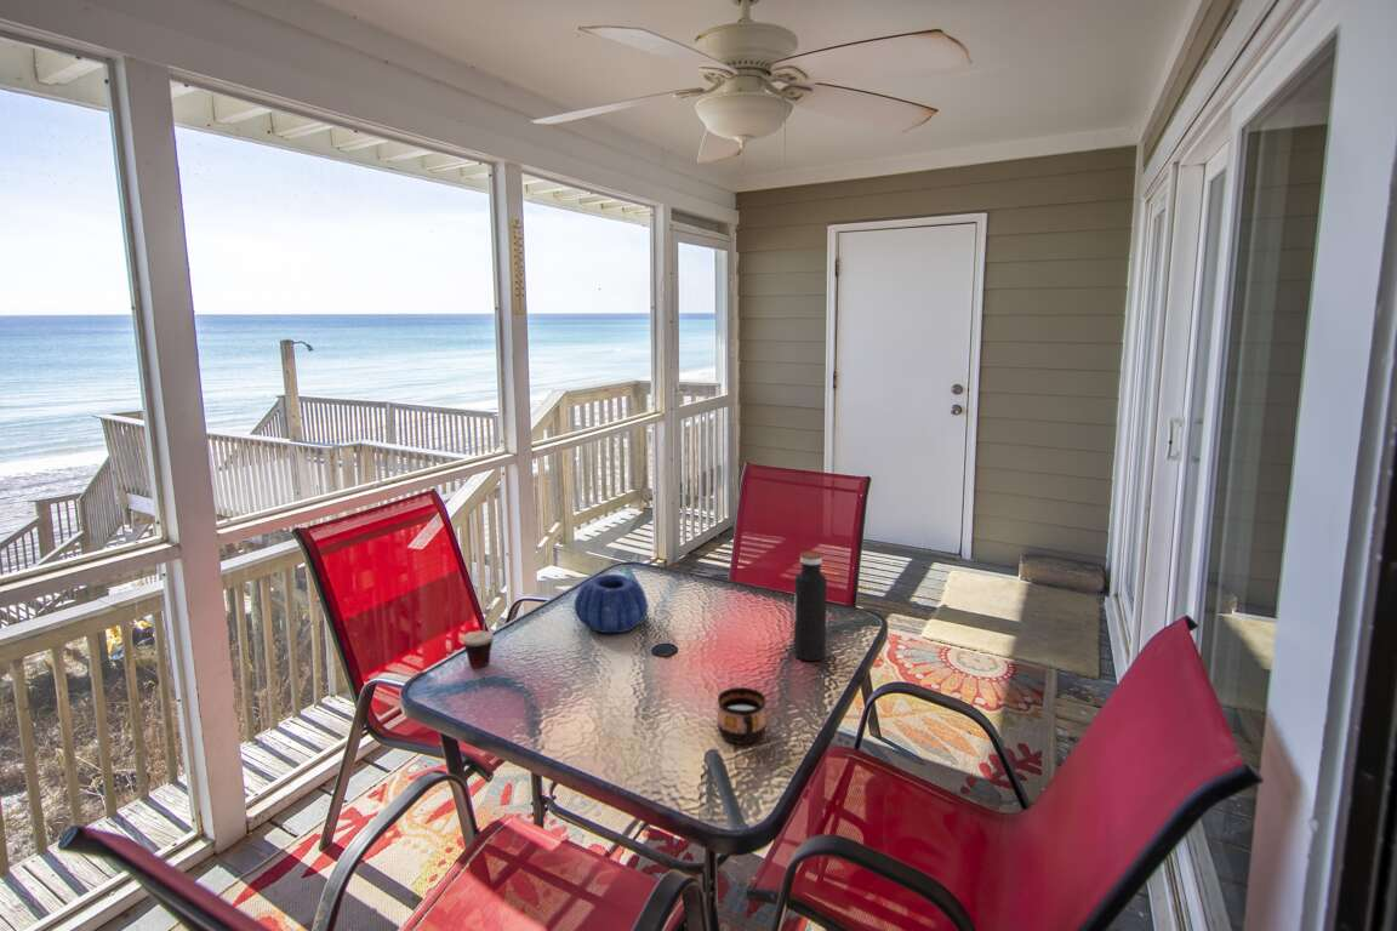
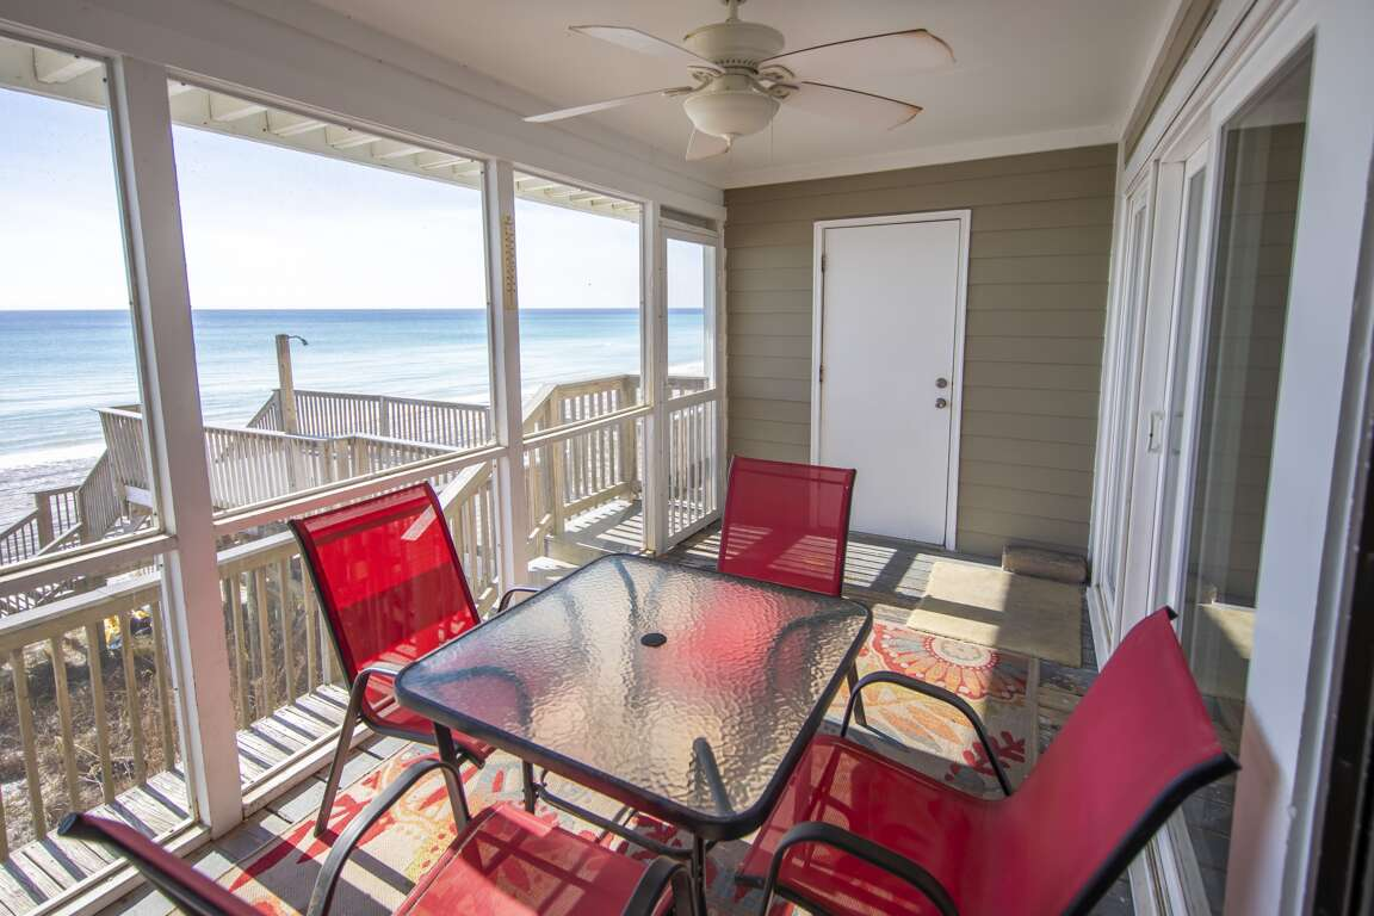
- decorative bowl (610, 601)
- cup (740, 718)
- cup (483, 635)
- water bottle (810, 605)
